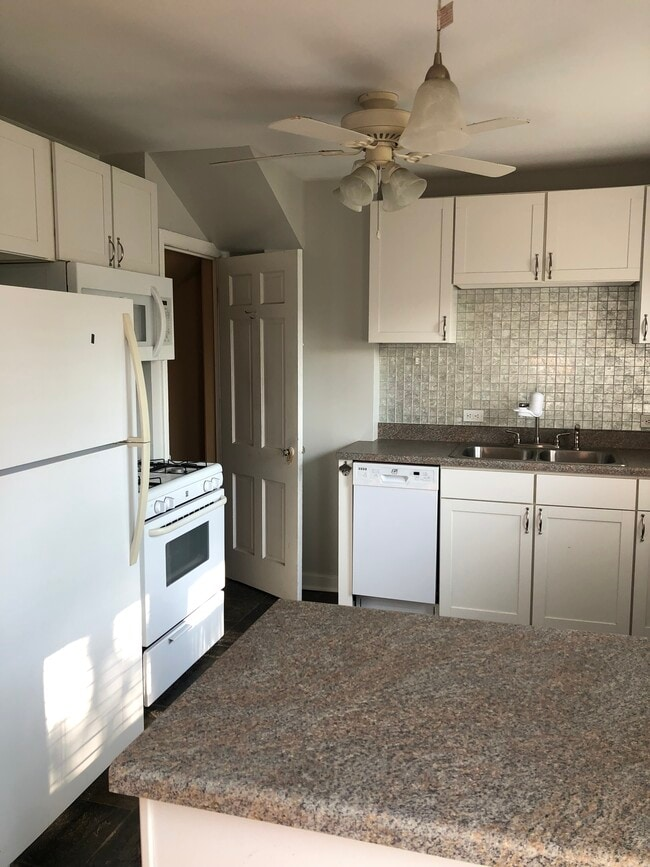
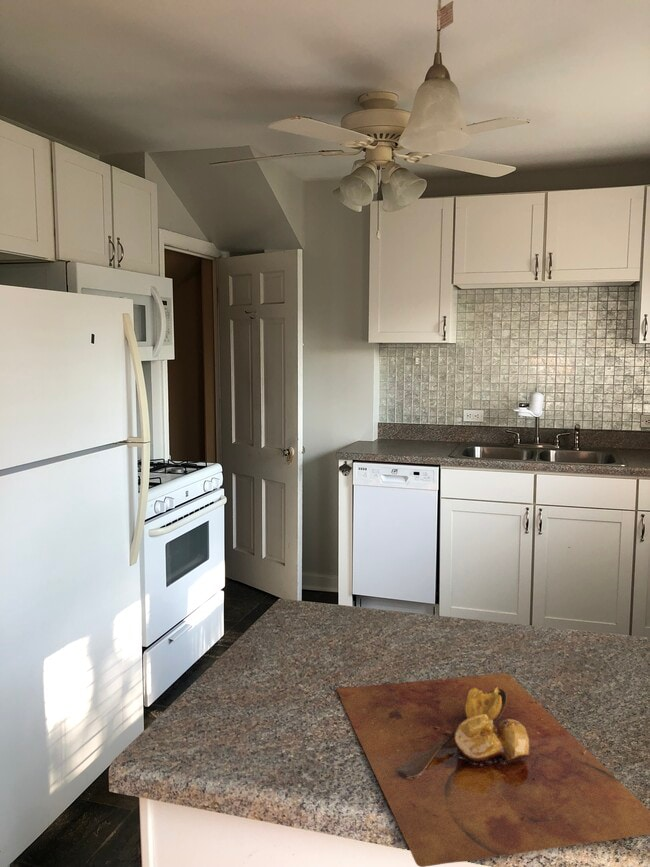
+ cutting board (474, 729)
